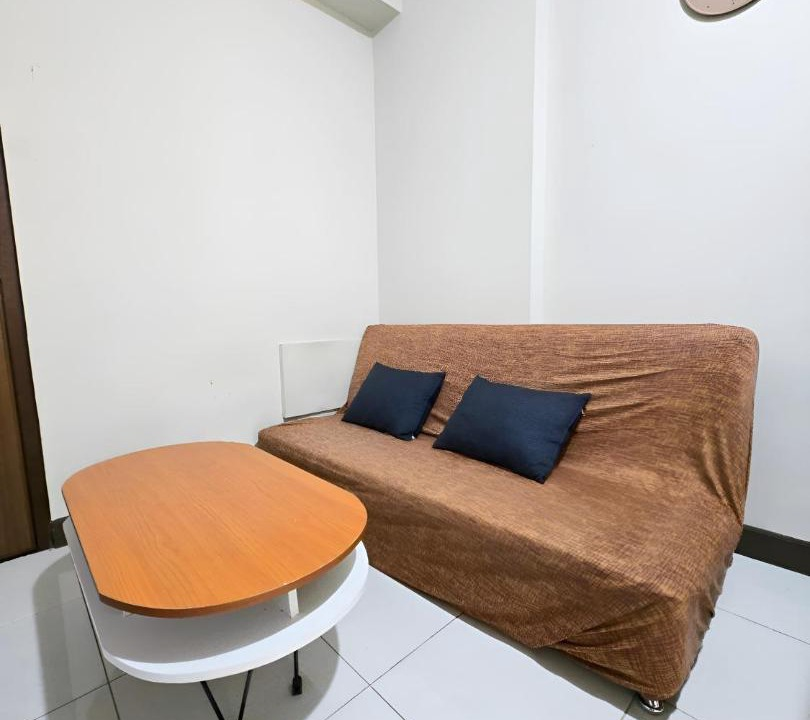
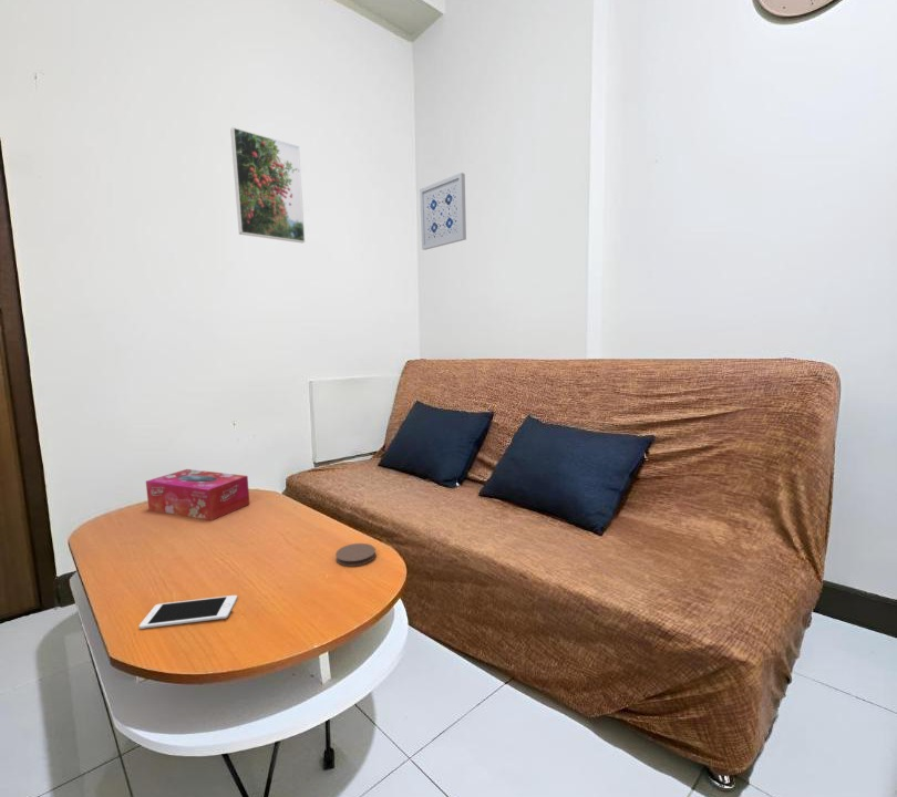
+ wall art (442, 213)
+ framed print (269, 188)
+ cell phone (190, 611)
+ tissue box (198, 493)
+ coaster (355, 553)
